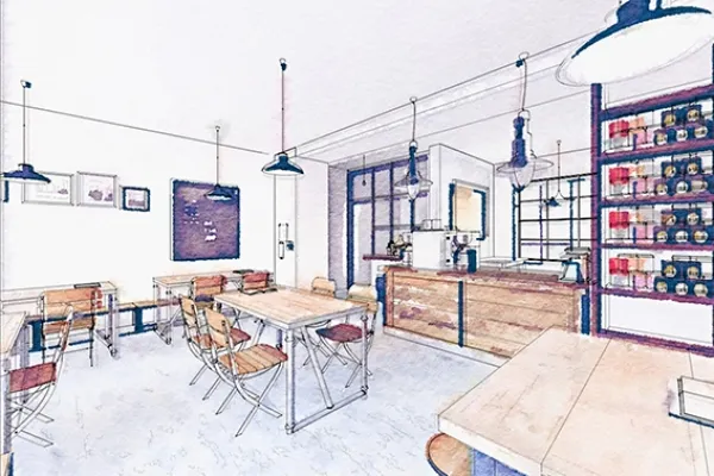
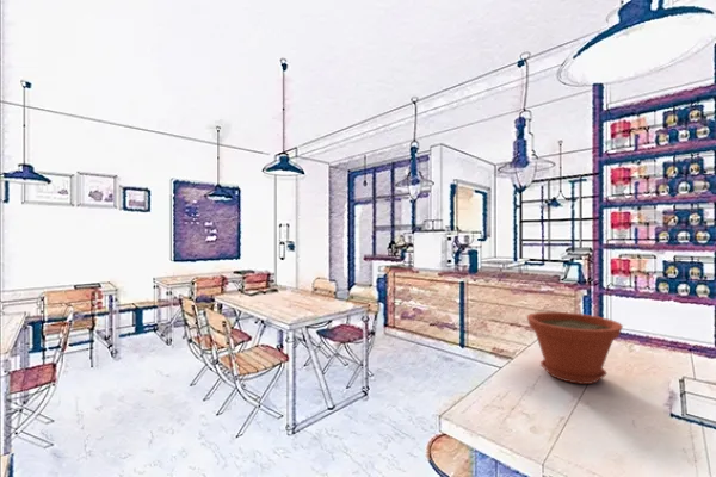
+ plant pot (572, 347)
